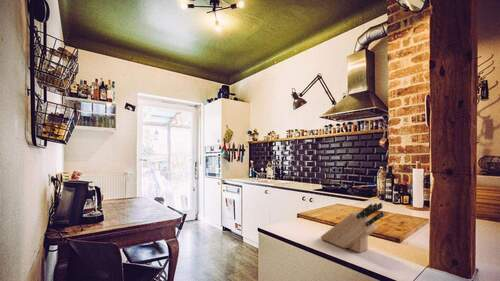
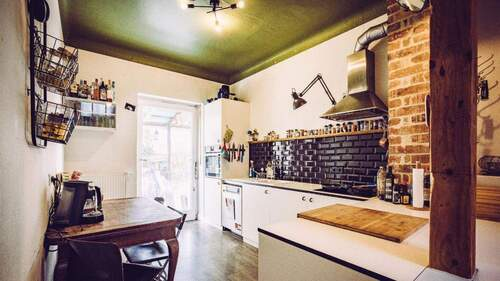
- knife block (351, 222)
